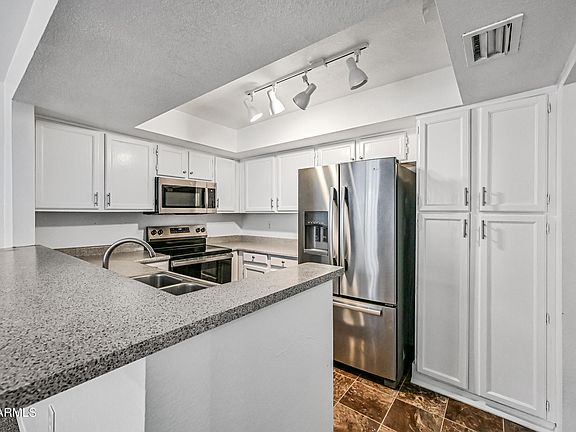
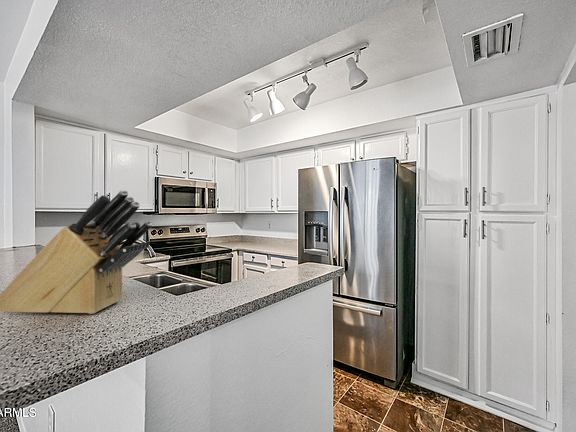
+ knife block (78, 248)
